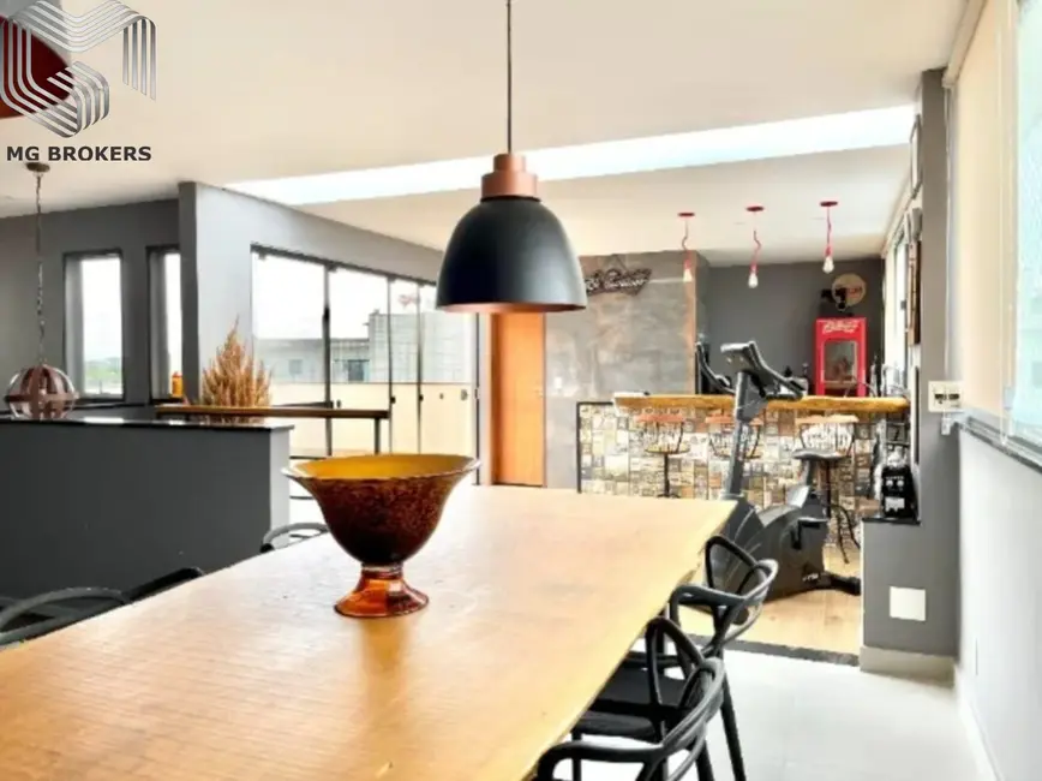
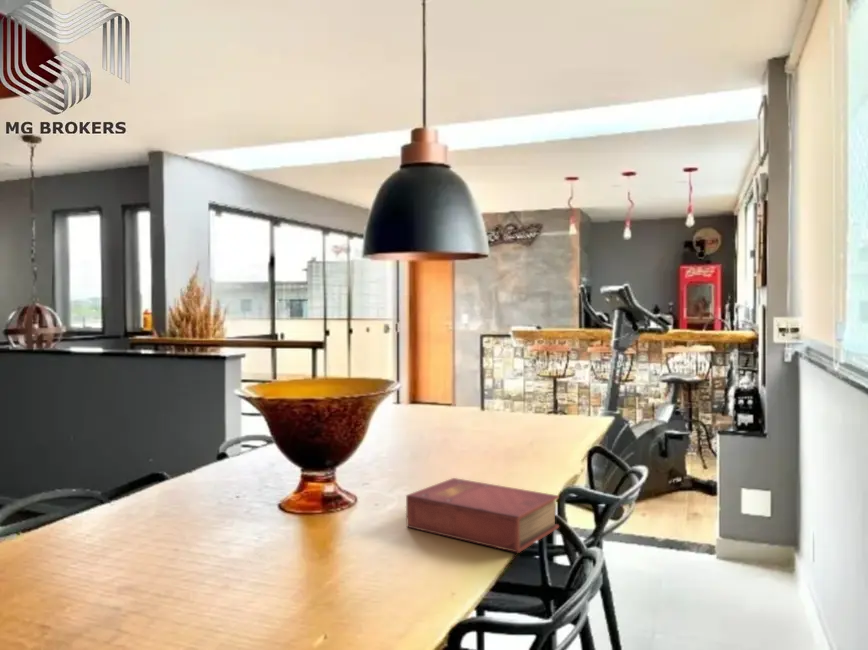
+ book (482, 511)
